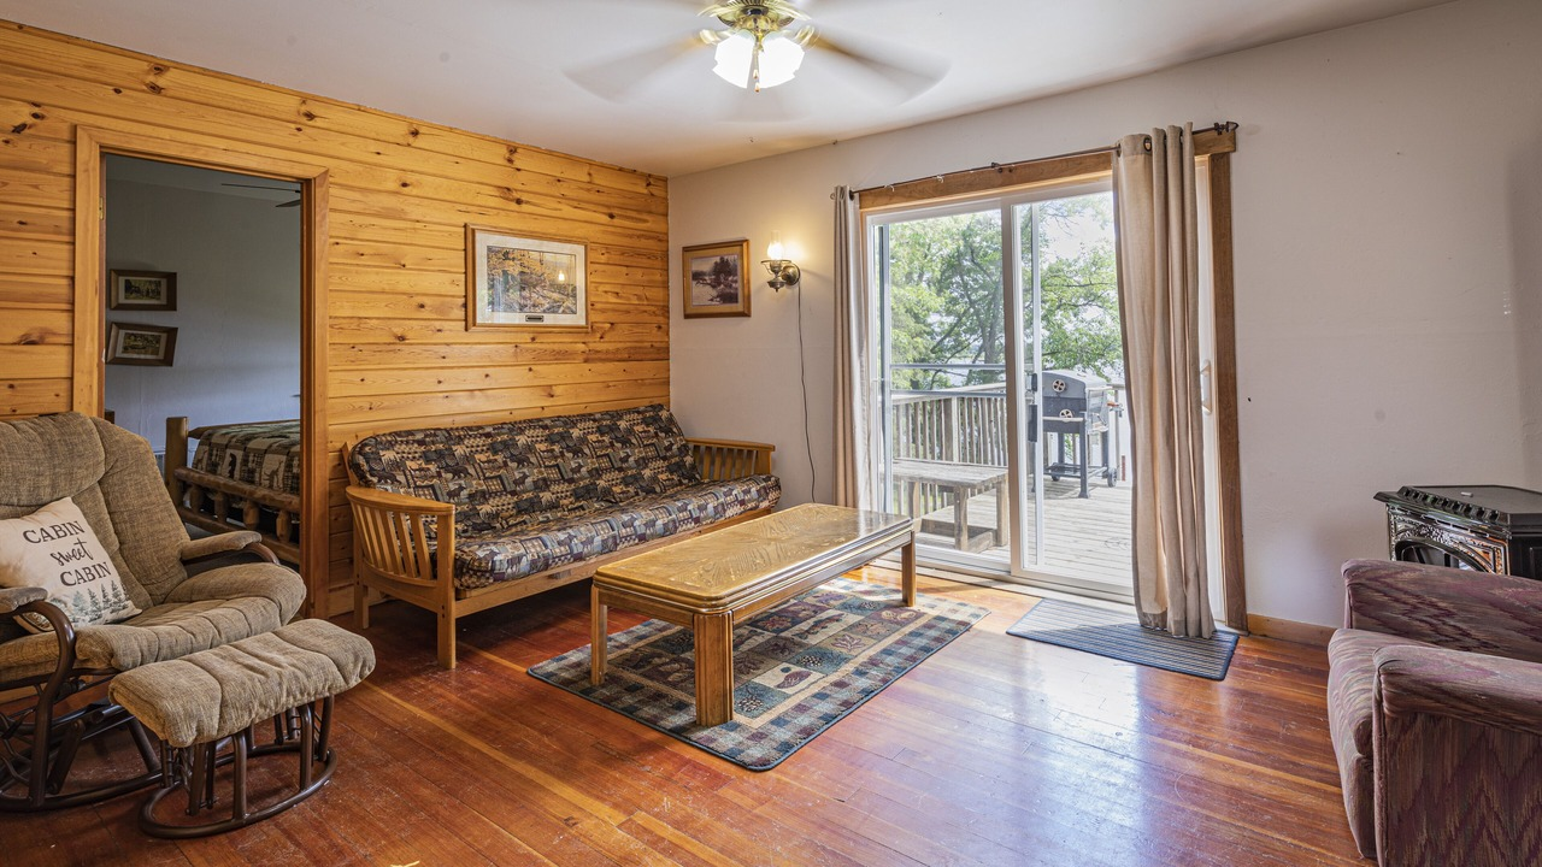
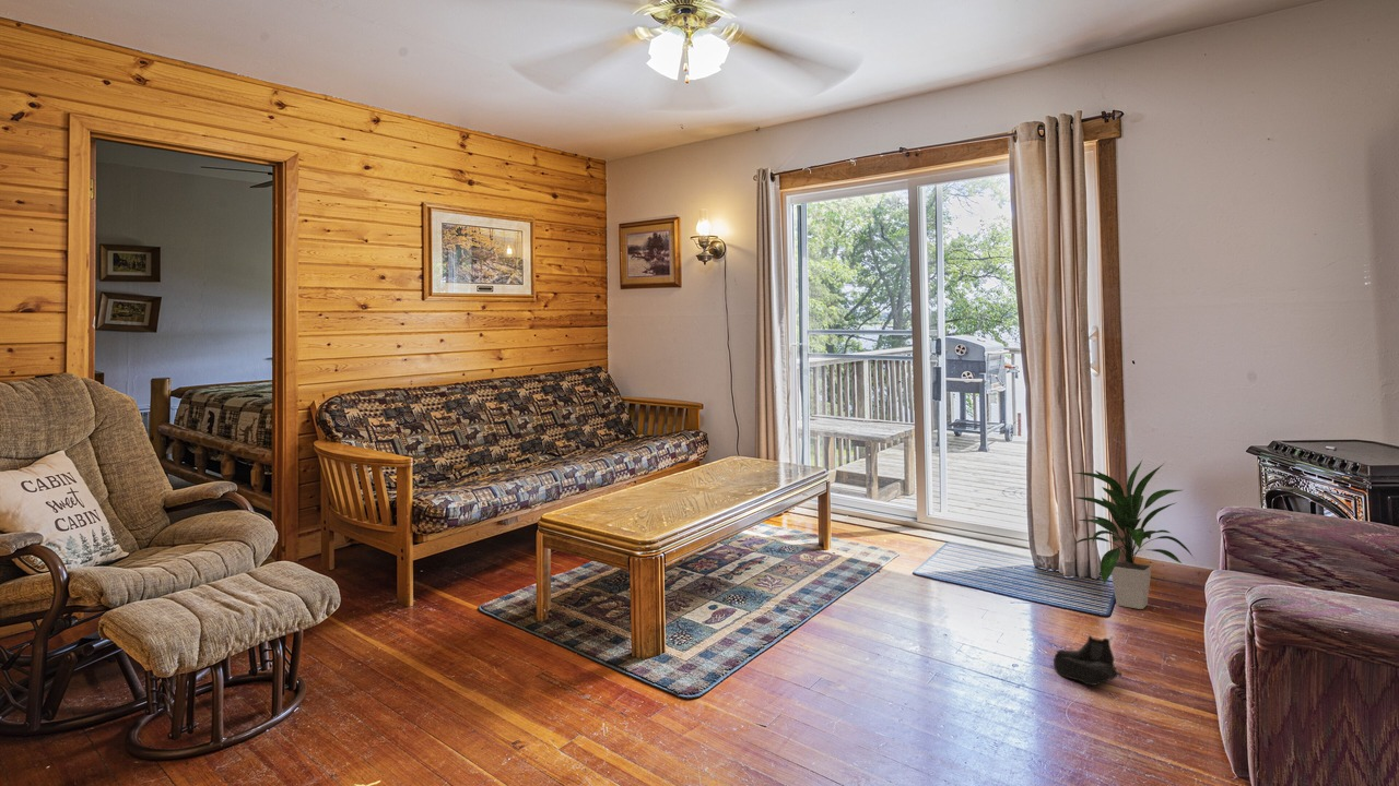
+ boots (1086, 657)
+ indoor plant (1125, 532)
